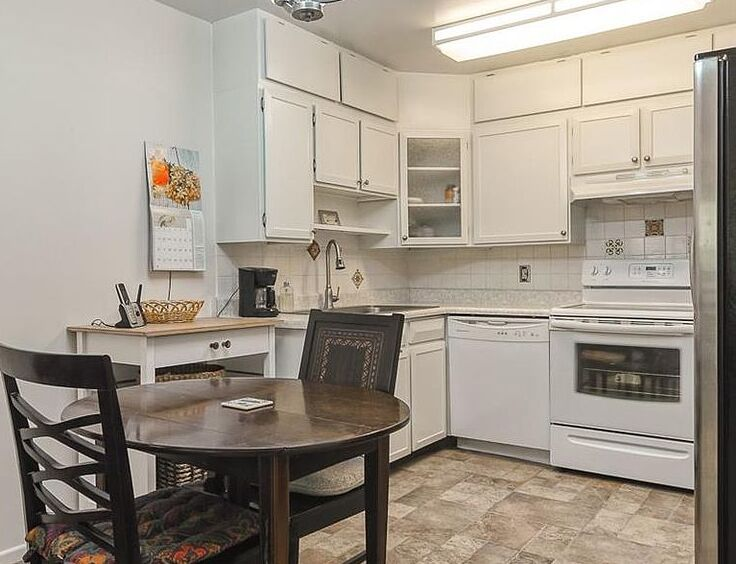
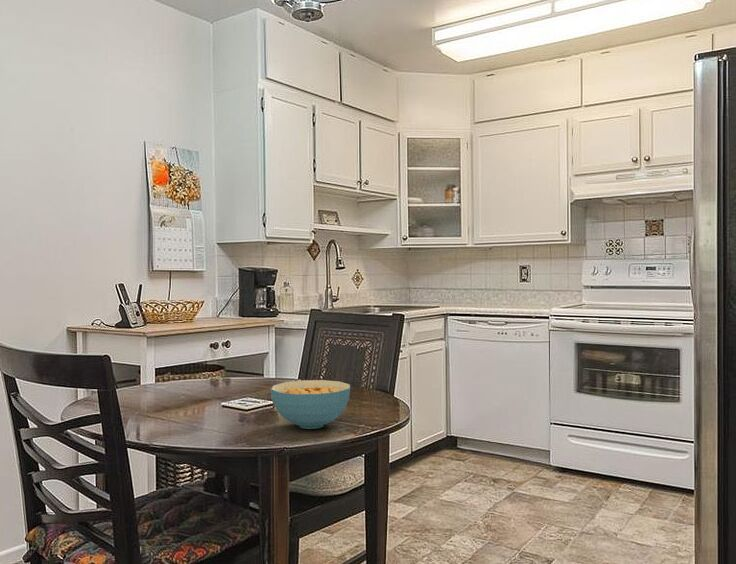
+ cereal bowl (311, 406)
